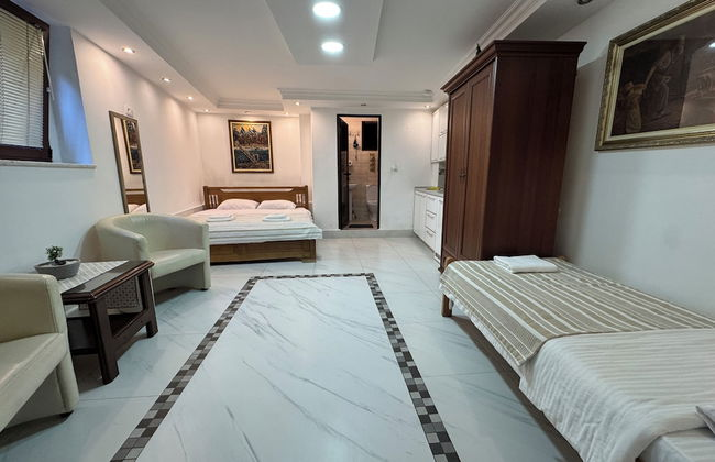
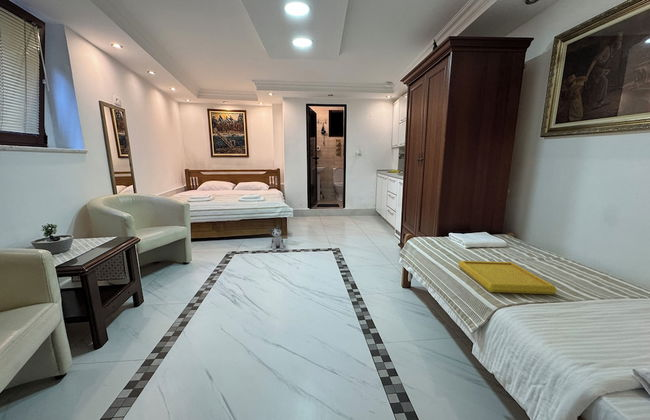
+ plush toy (277, 235)
+ serving tray (501, 275)
